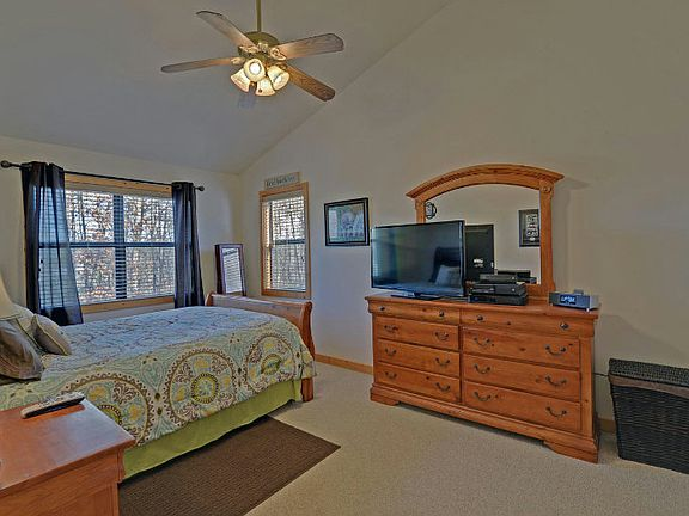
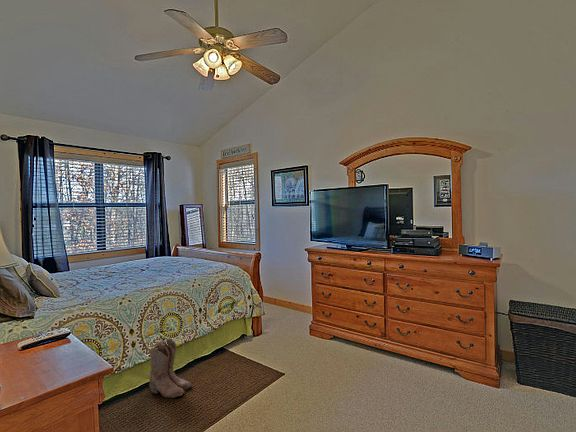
+ boots (170, 365)
